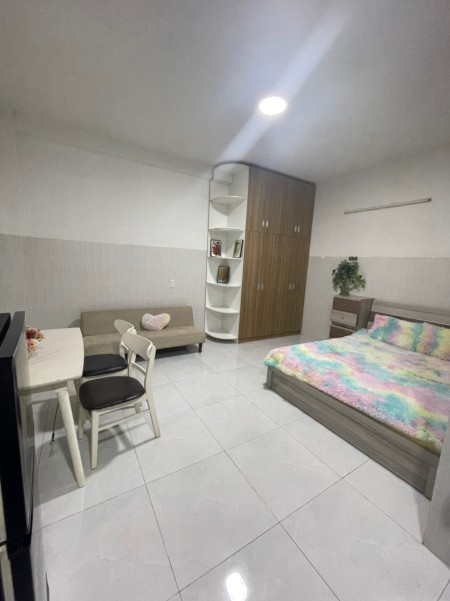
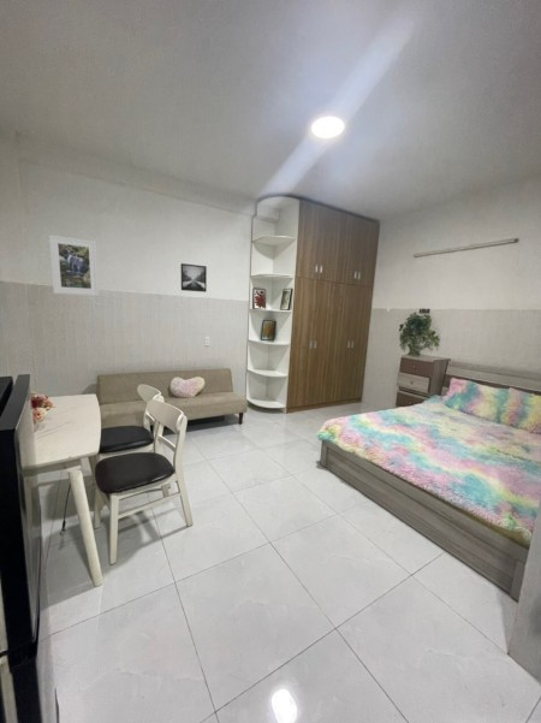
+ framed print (194, 278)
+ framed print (75, 266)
